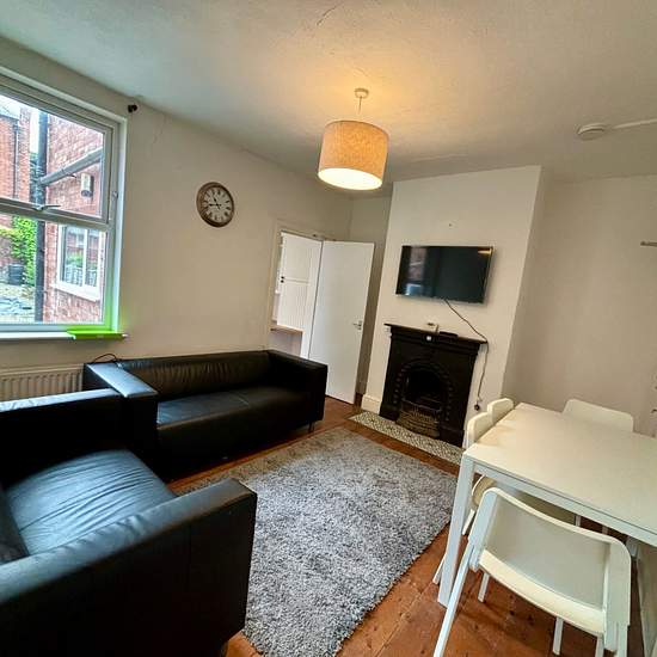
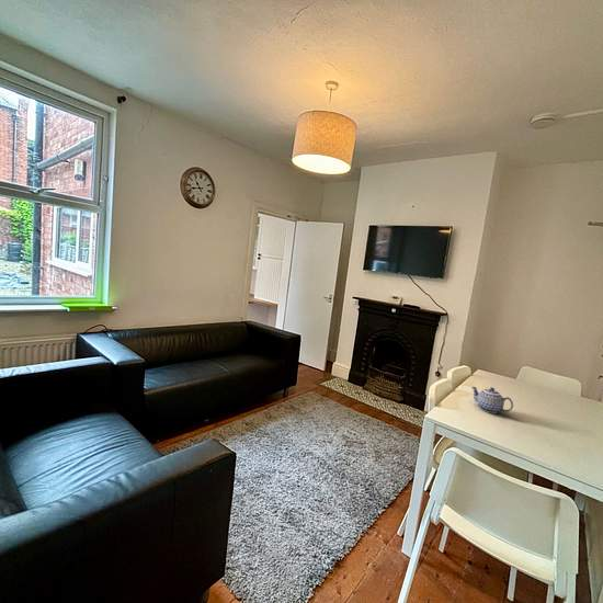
+ teapot (490, 398)
